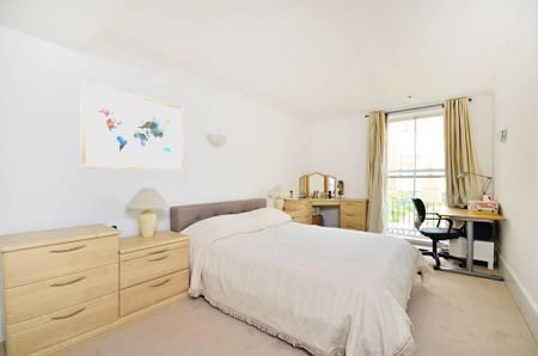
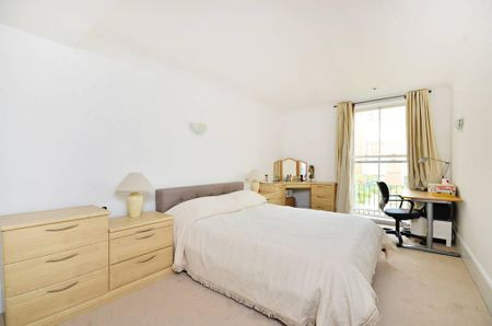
- wall art (140, 133)
